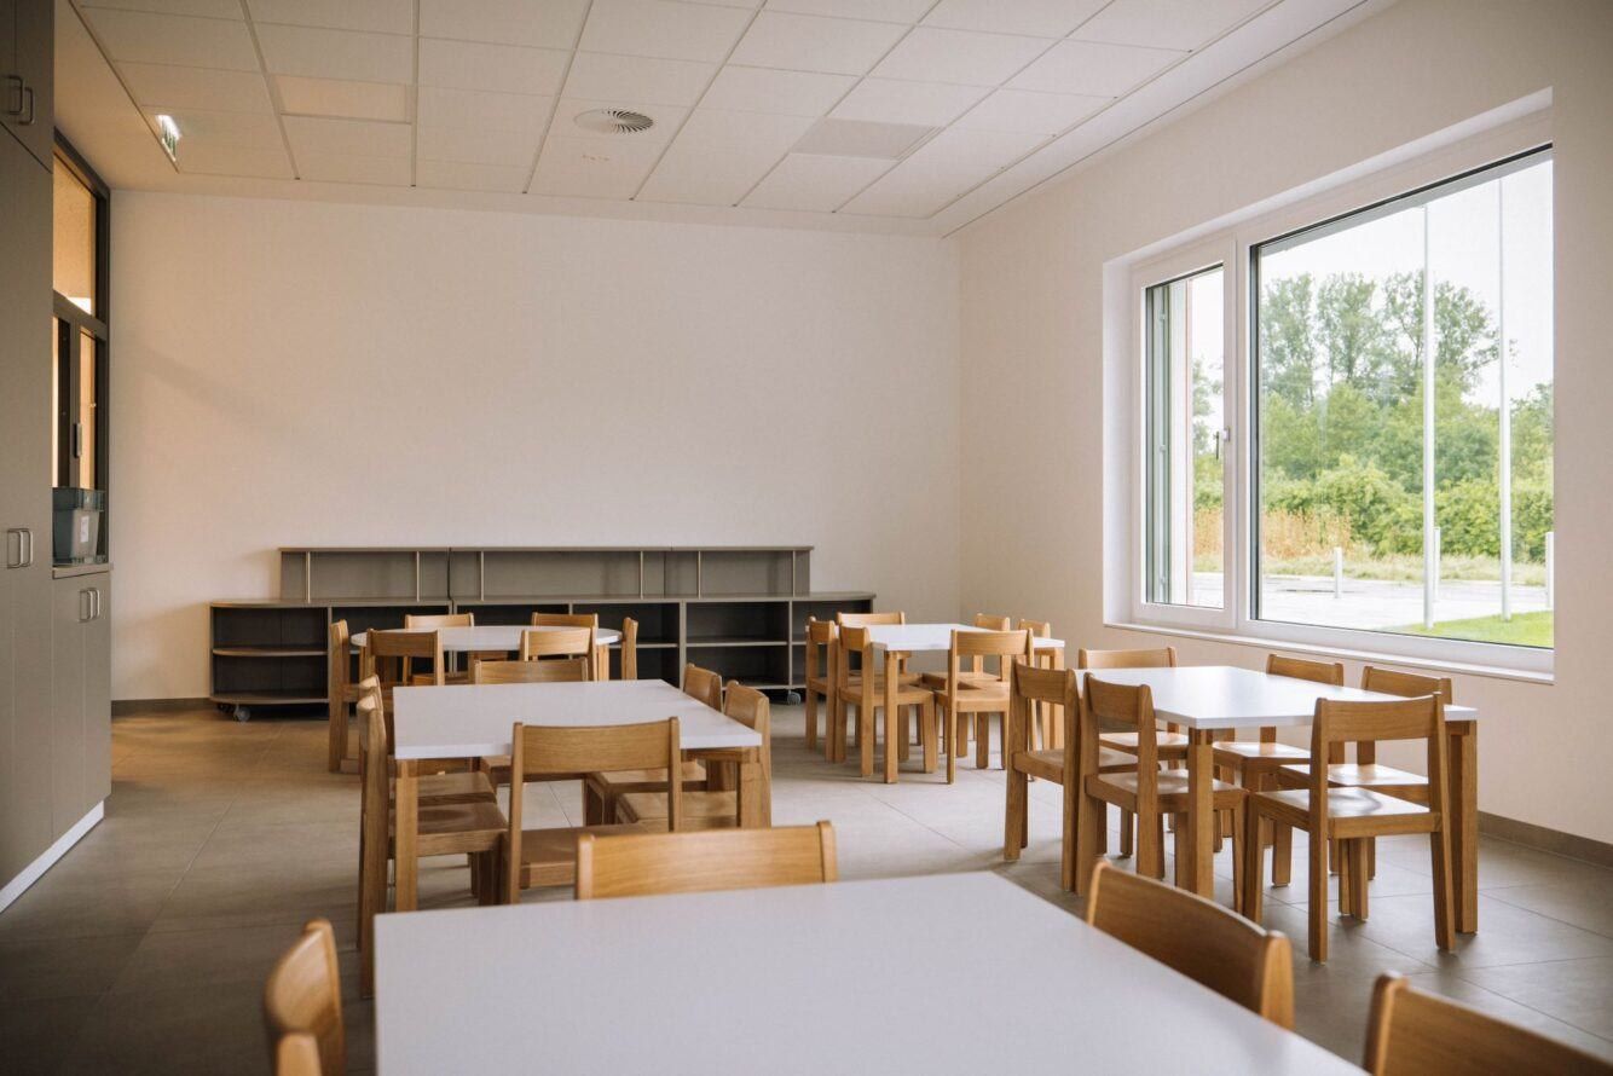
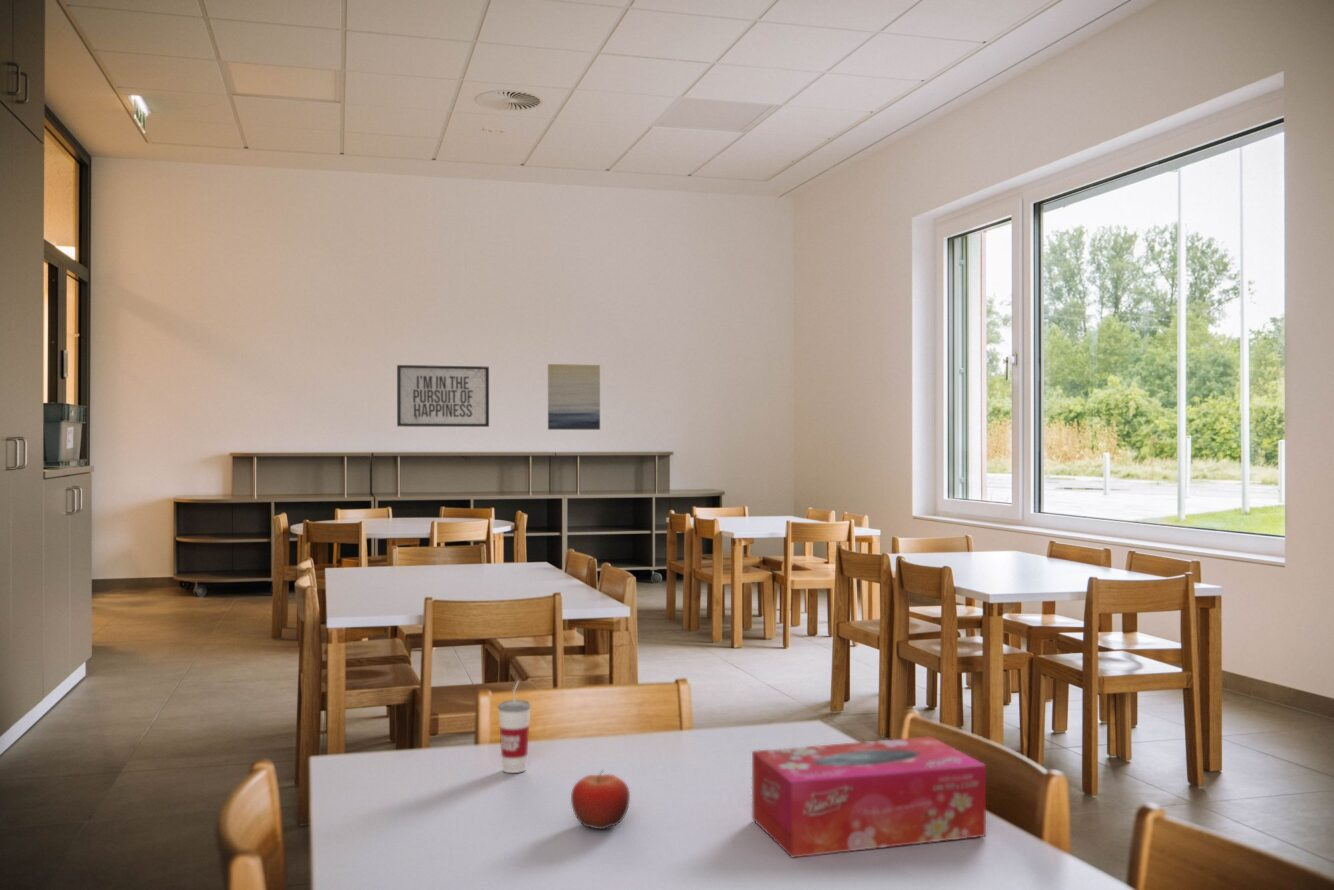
+ tissue box (866, 792)
+ wall art (574, 397)
+ cup (514, 725)
+ fruit (600, 796)
+ mirror (443, 396)
